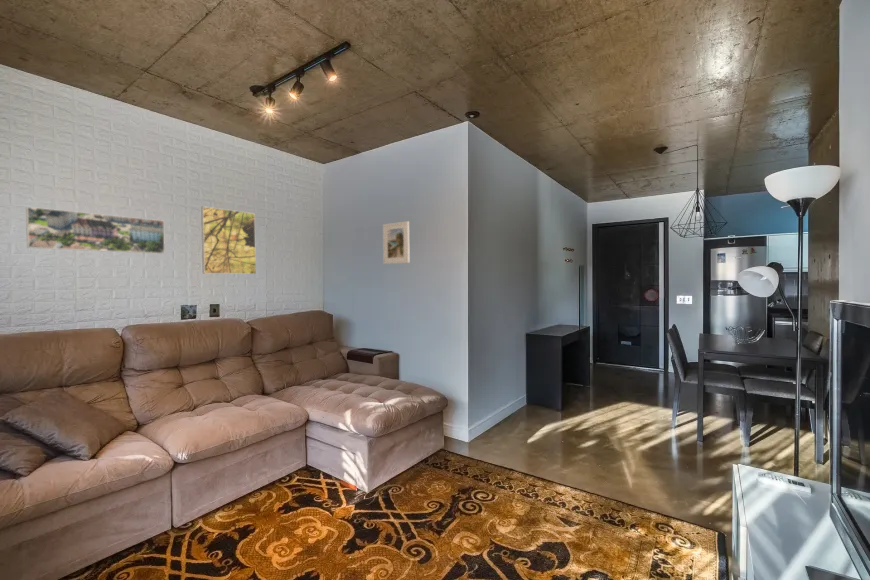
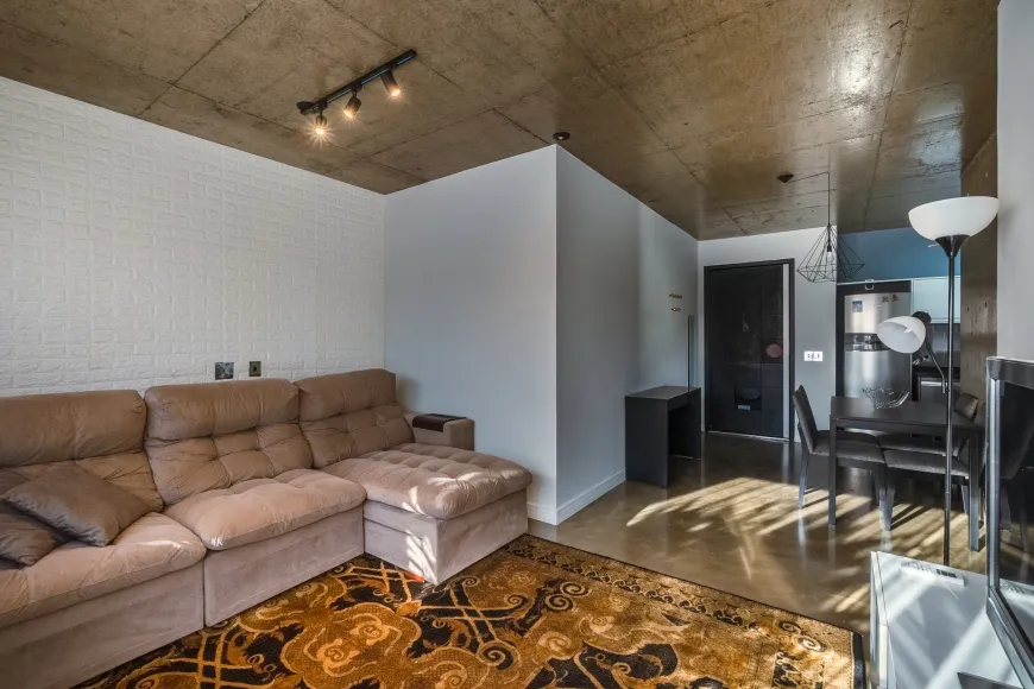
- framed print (229, 241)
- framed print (102, 232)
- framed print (395, 243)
